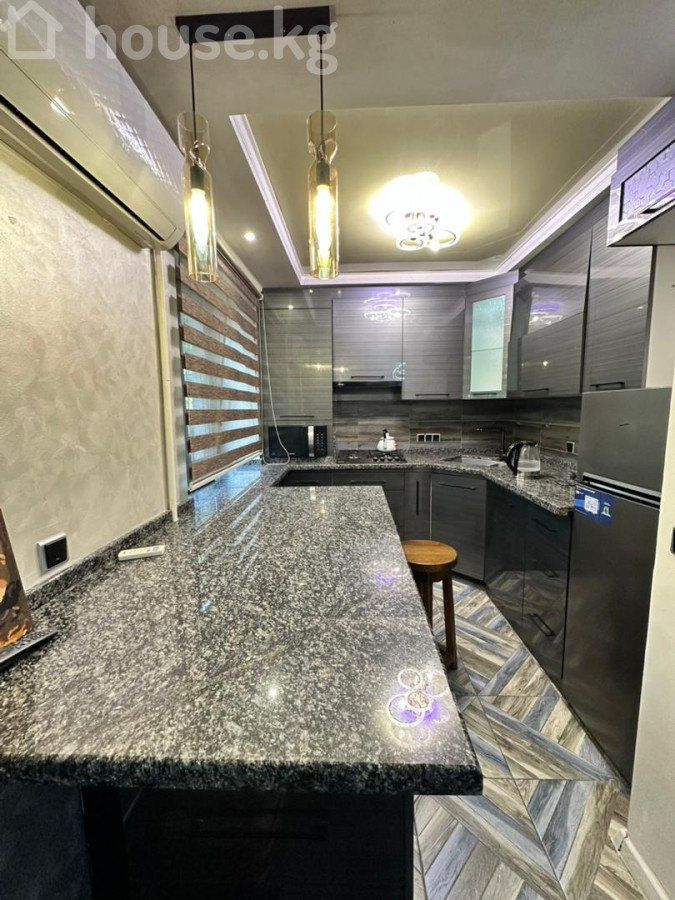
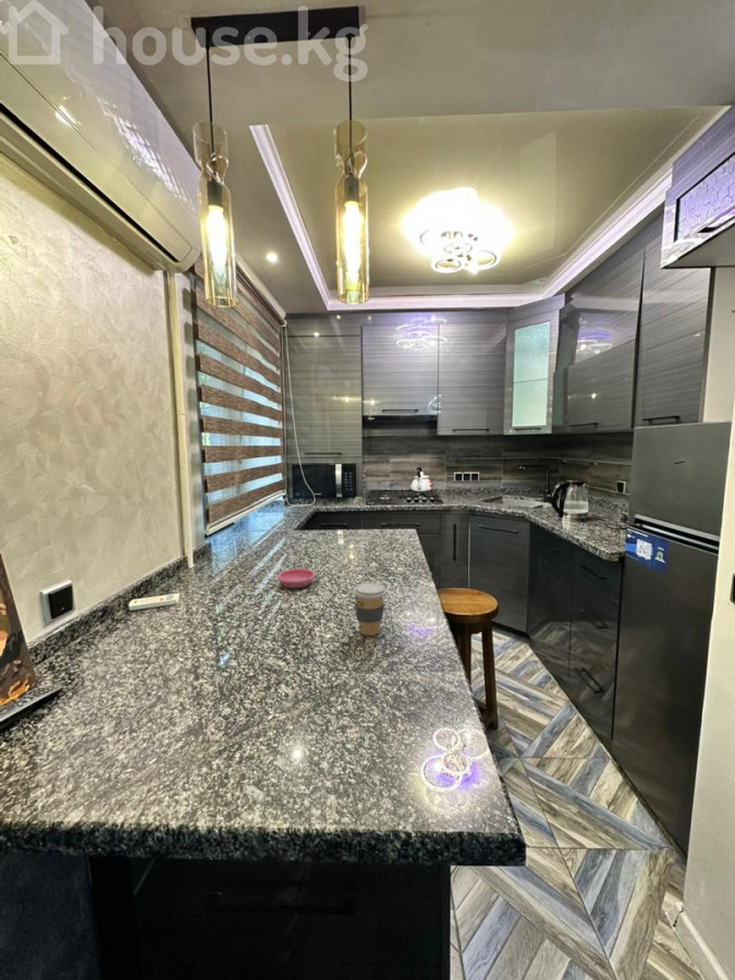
+ coffee cup (369, 609)
+ saucer (296, 578)
